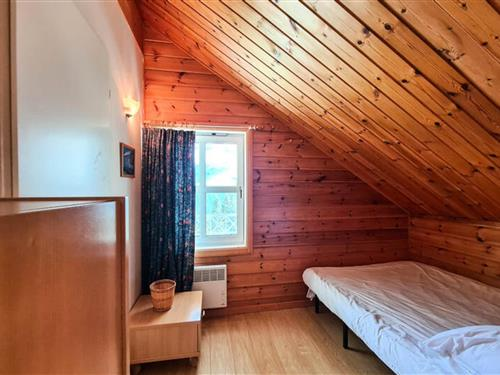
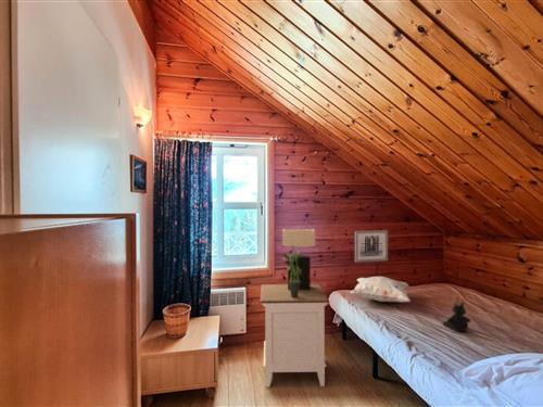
+ teddy bear (455, 315)
+ potted plant (292, 272)
+ table lamp (299, 258)
+ wall art (371, 245)
+ nightstand (292, 330)
+ decorative pillow (380, 288)
